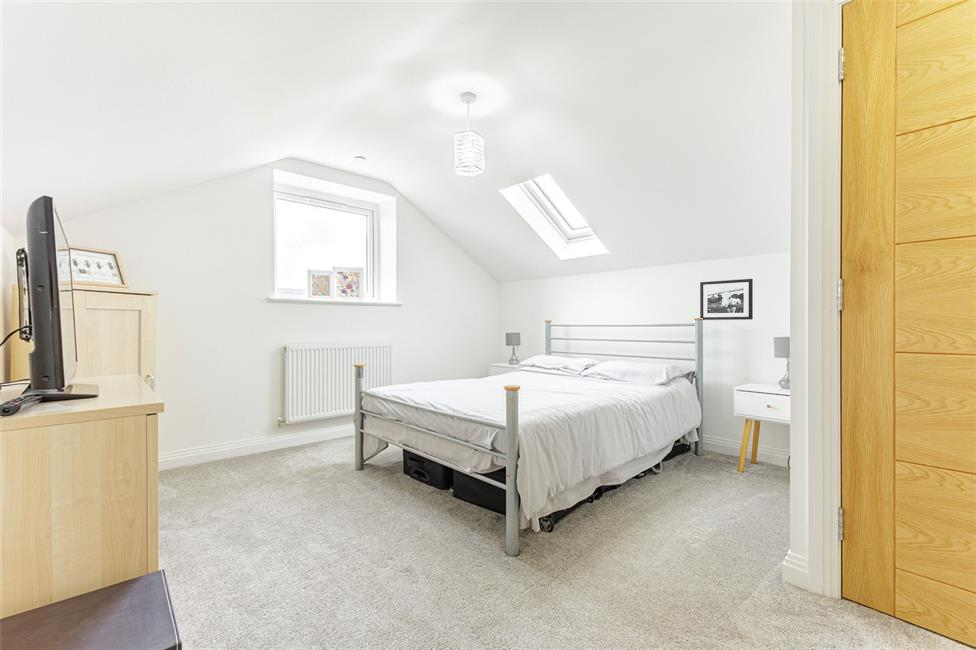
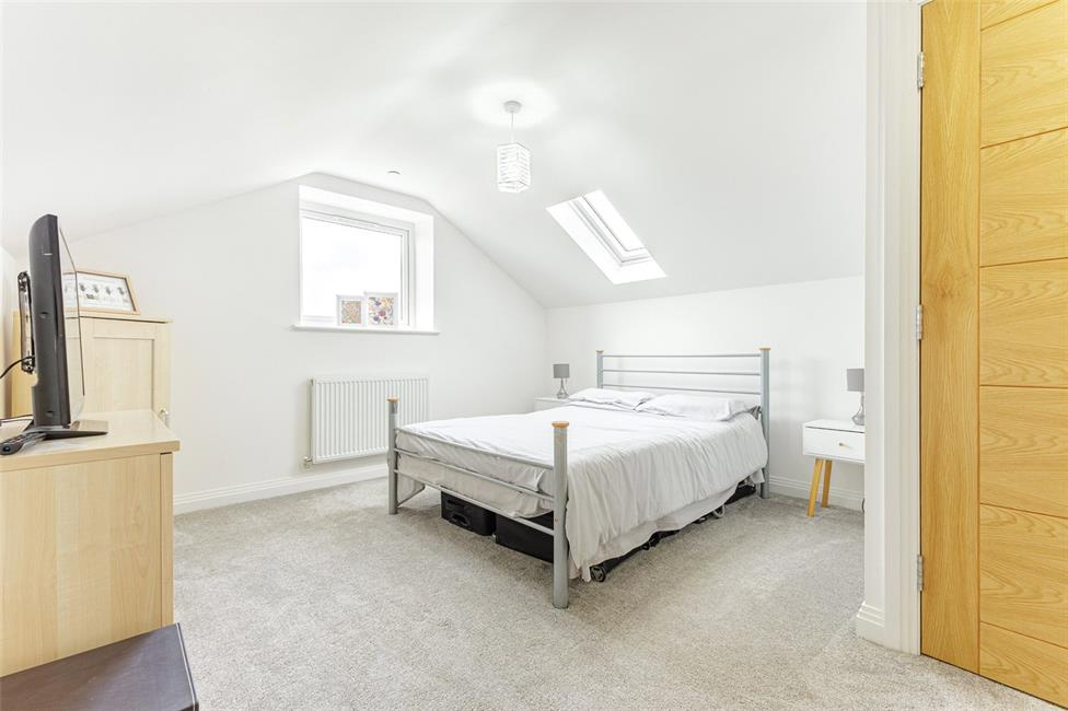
- picture frame (725, 300)
